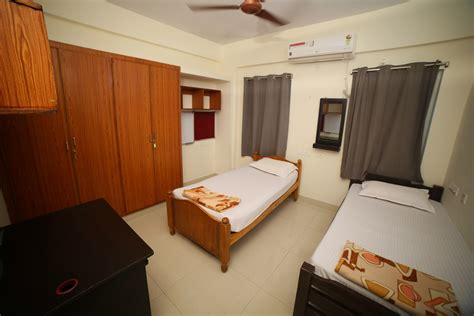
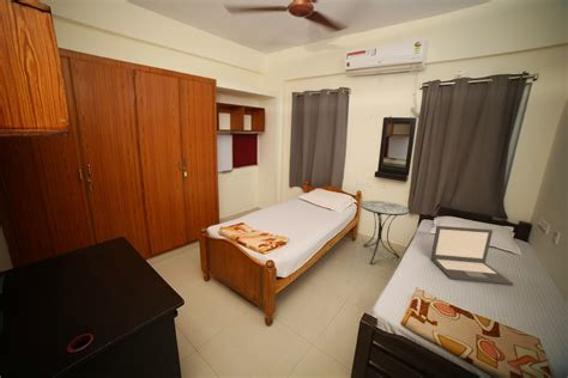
+ laptop (471, 252)
+ side table (380, 231)
